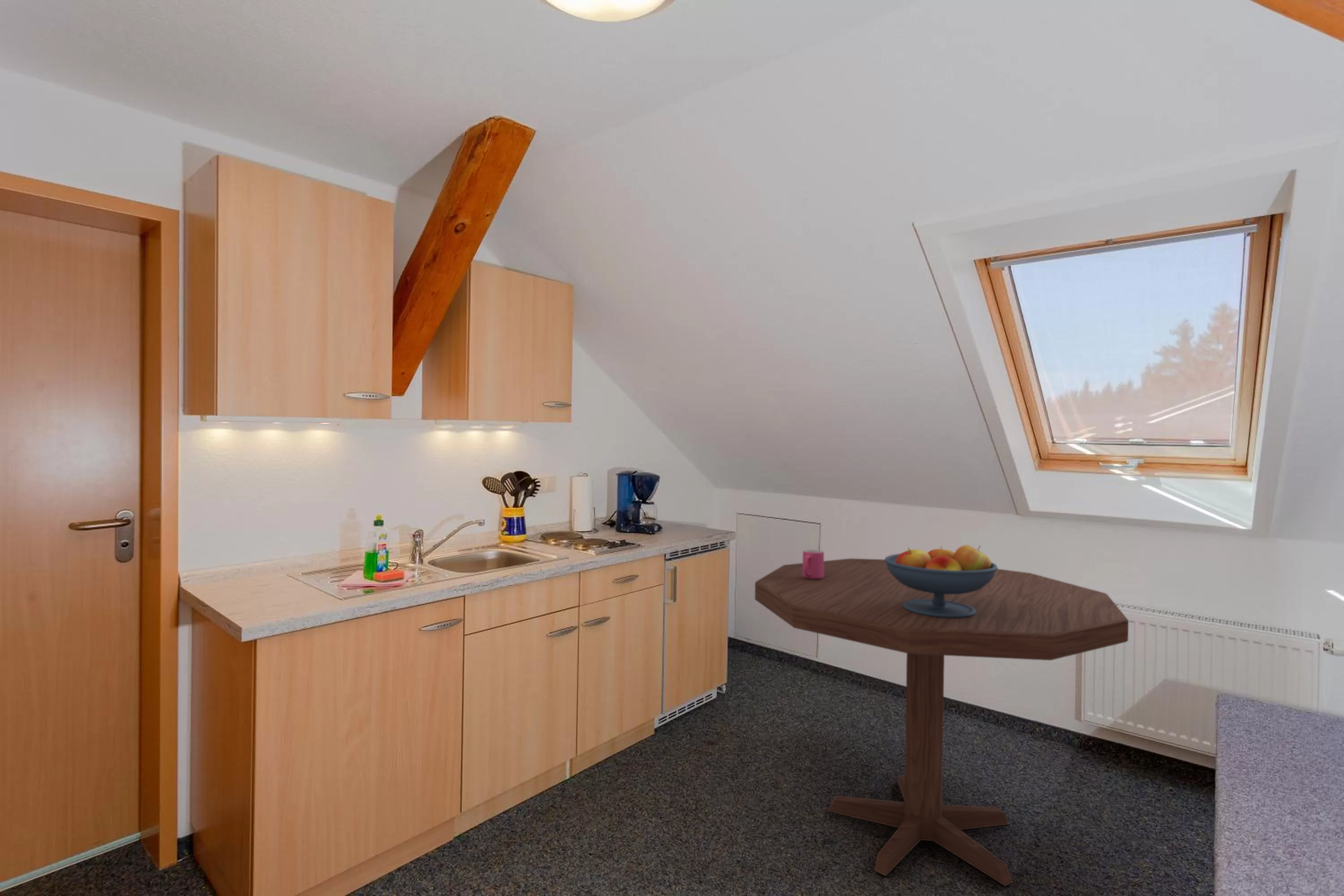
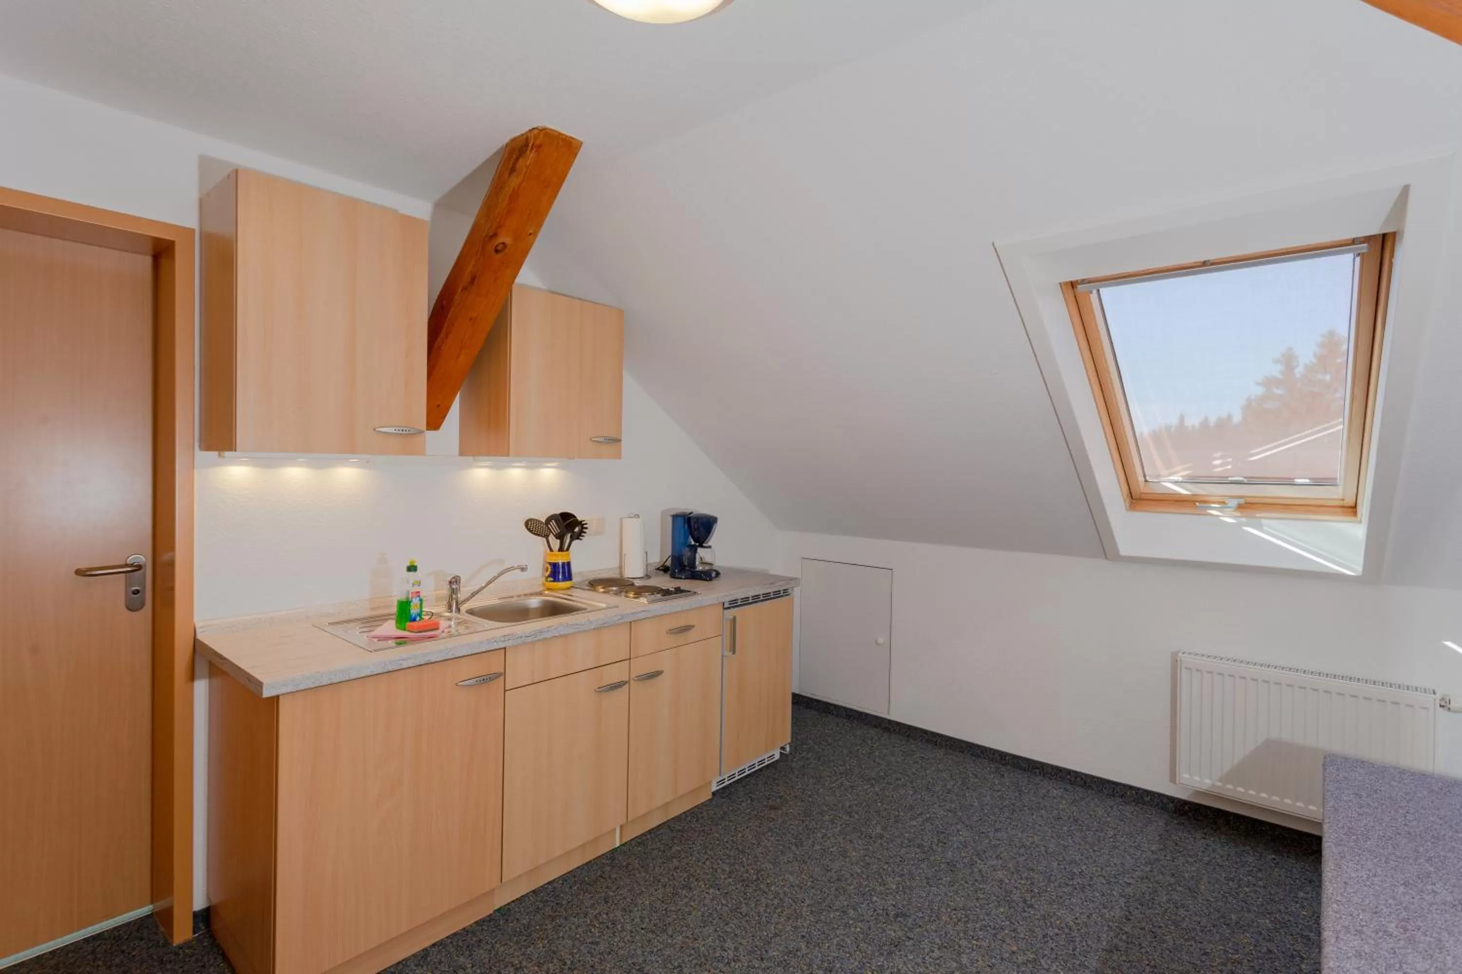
- mug (811, 564)
- fruit bowl (939, 576)
- dining table (924, 709)
